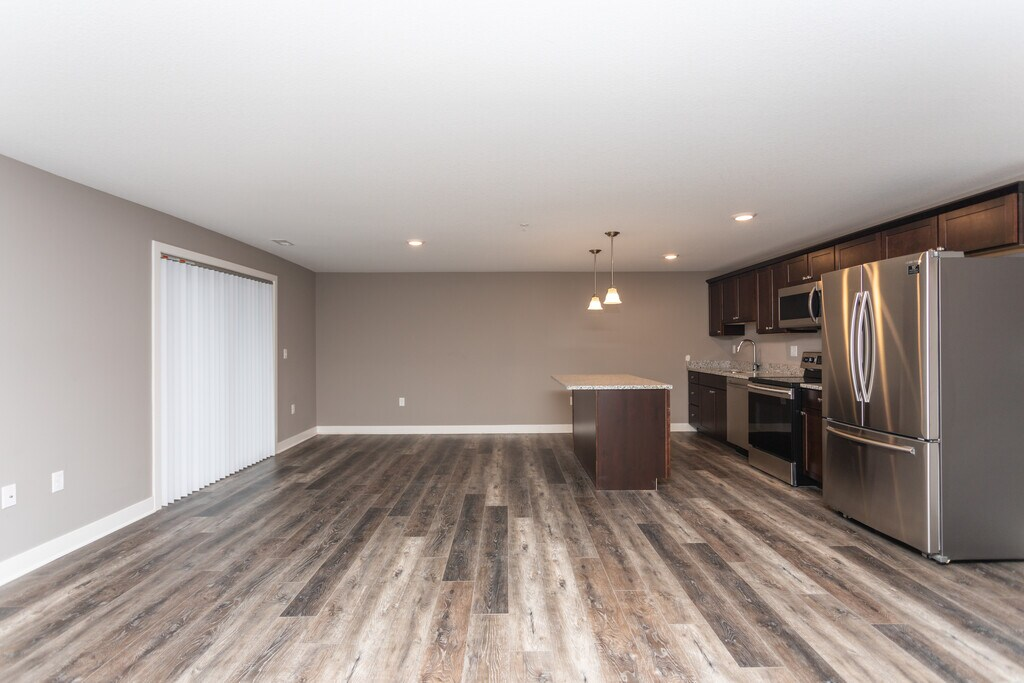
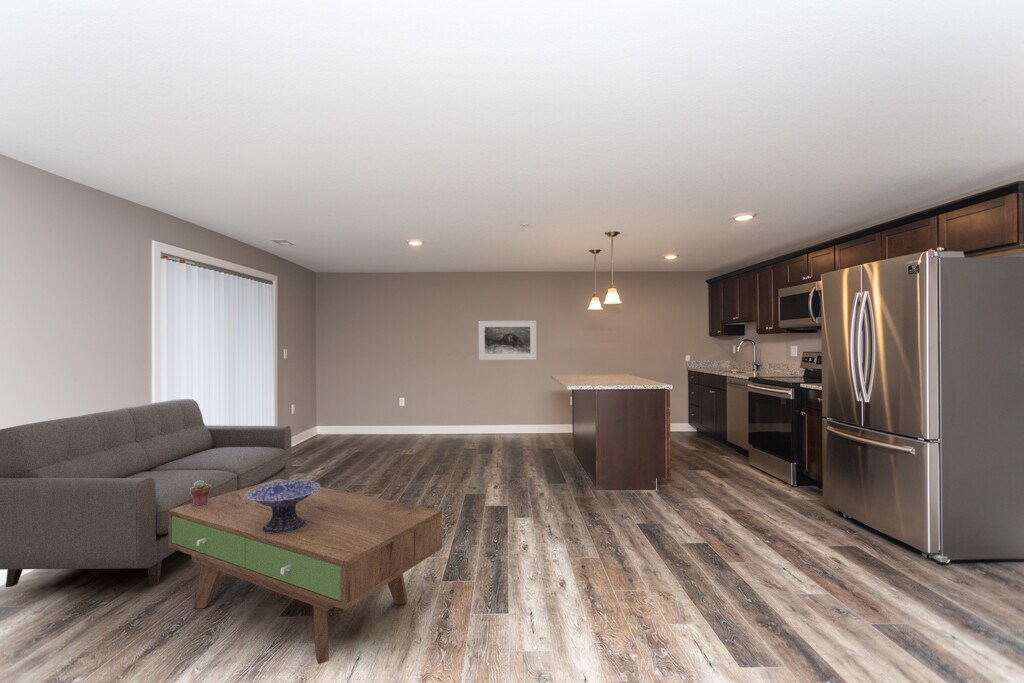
+ coffee table (301, 557)
+ potted succulent (200, 491)
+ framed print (507, 340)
+ sofa (169, 472)
+ decorative bowl (284, 507)
